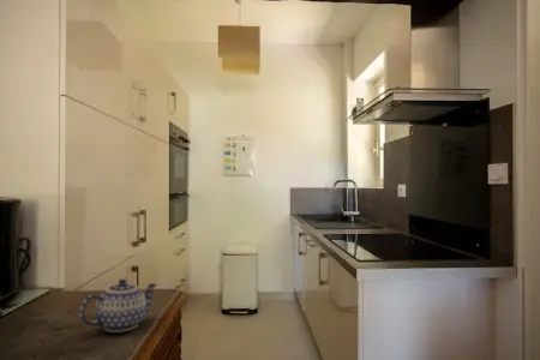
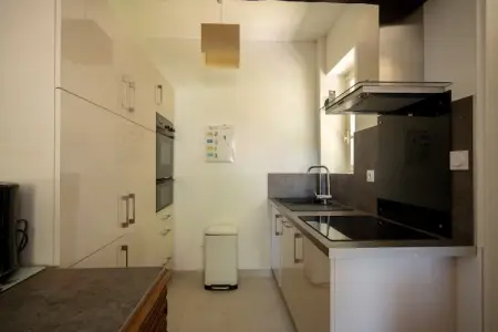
- teapot (121, 302)
